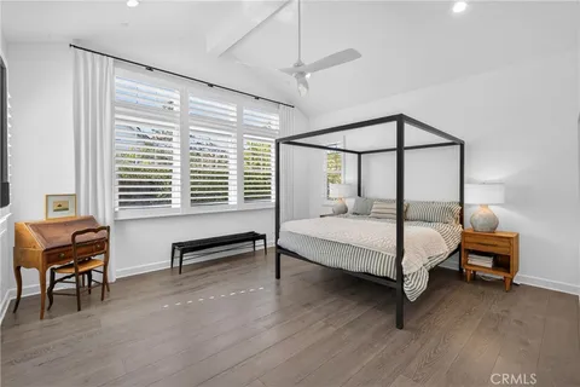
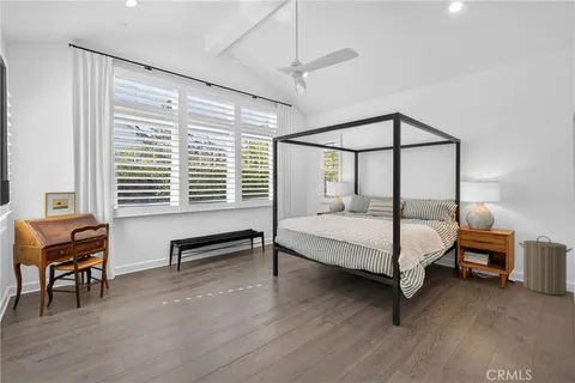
+ laundry hamper (544, 262)
